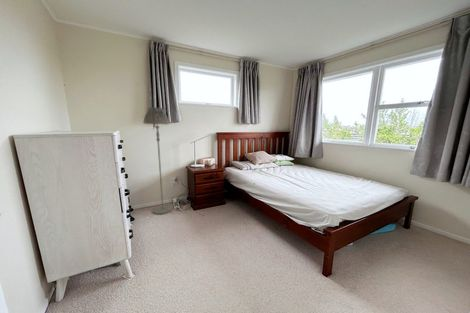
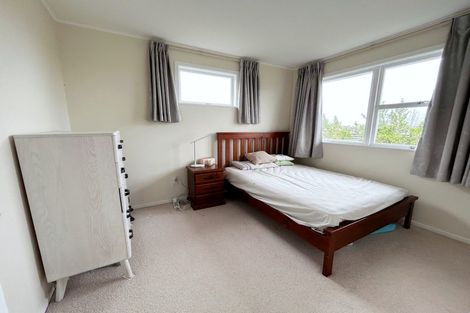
- floor lamp (159, 161)
